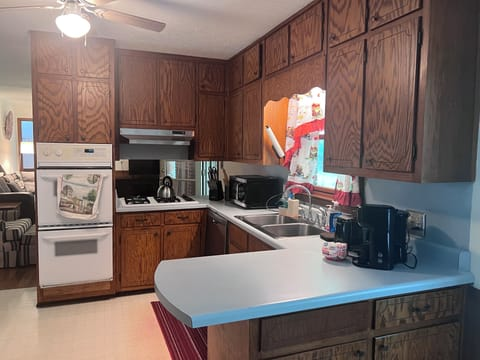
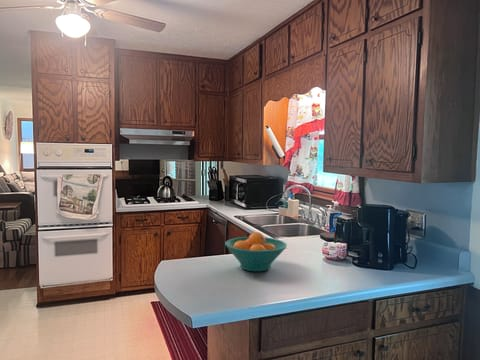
+ fruit bowl (255, 249)
